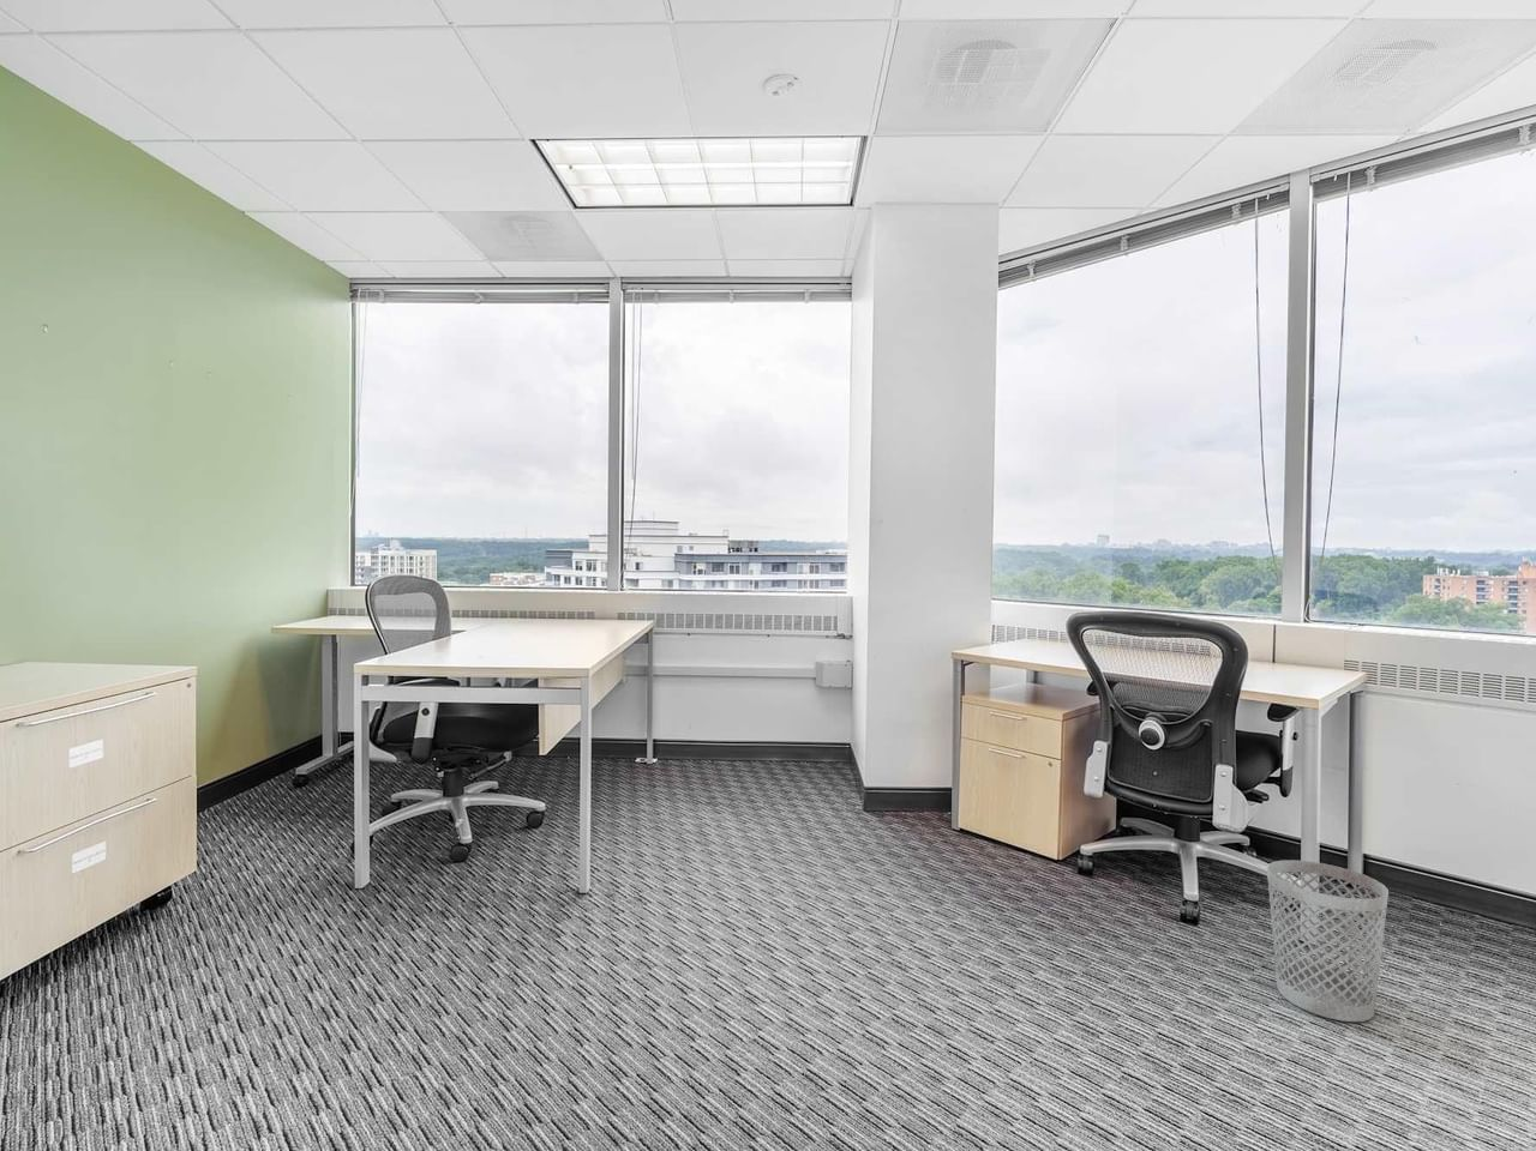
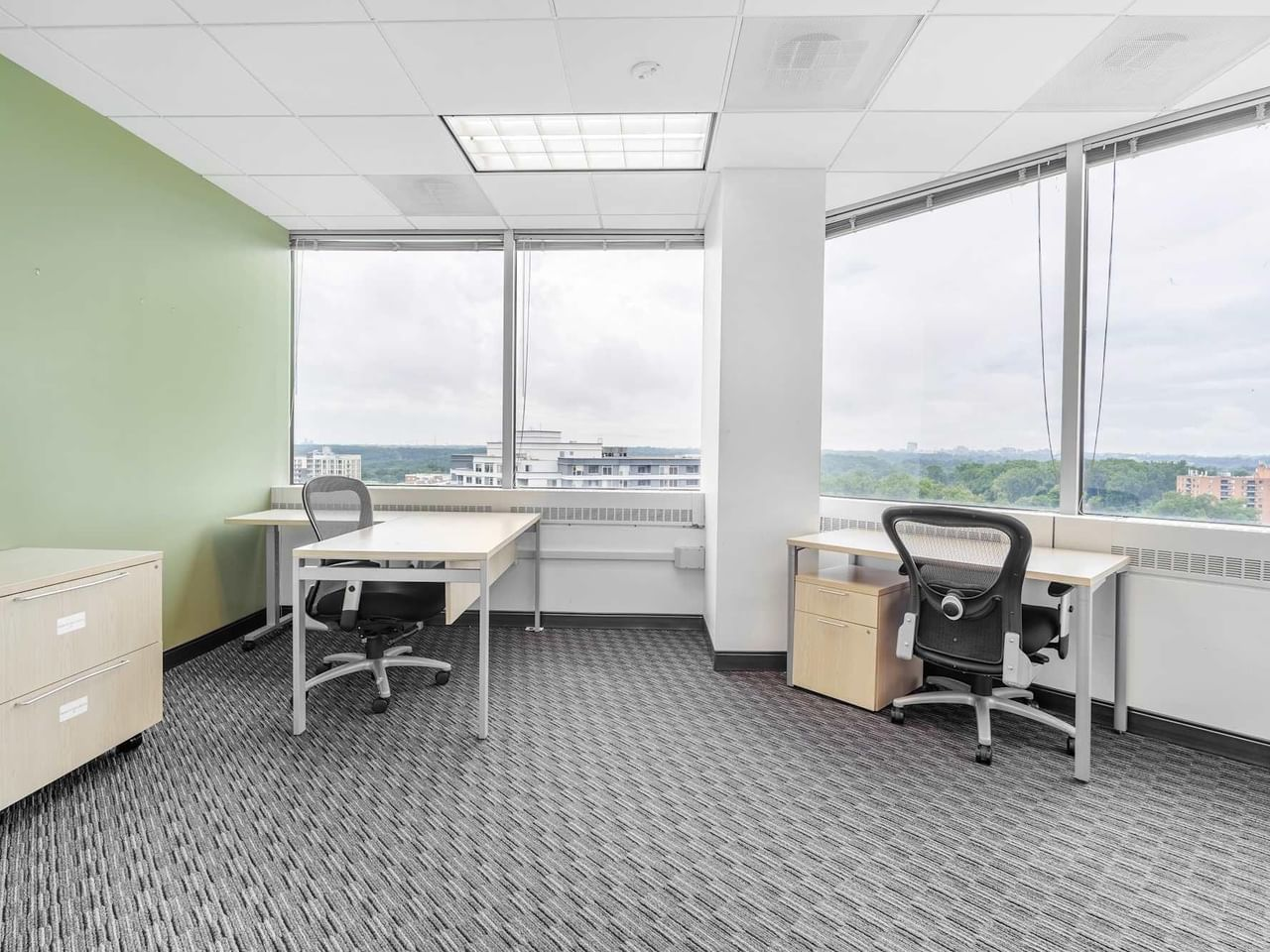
- wastebasket (1324, 937)
